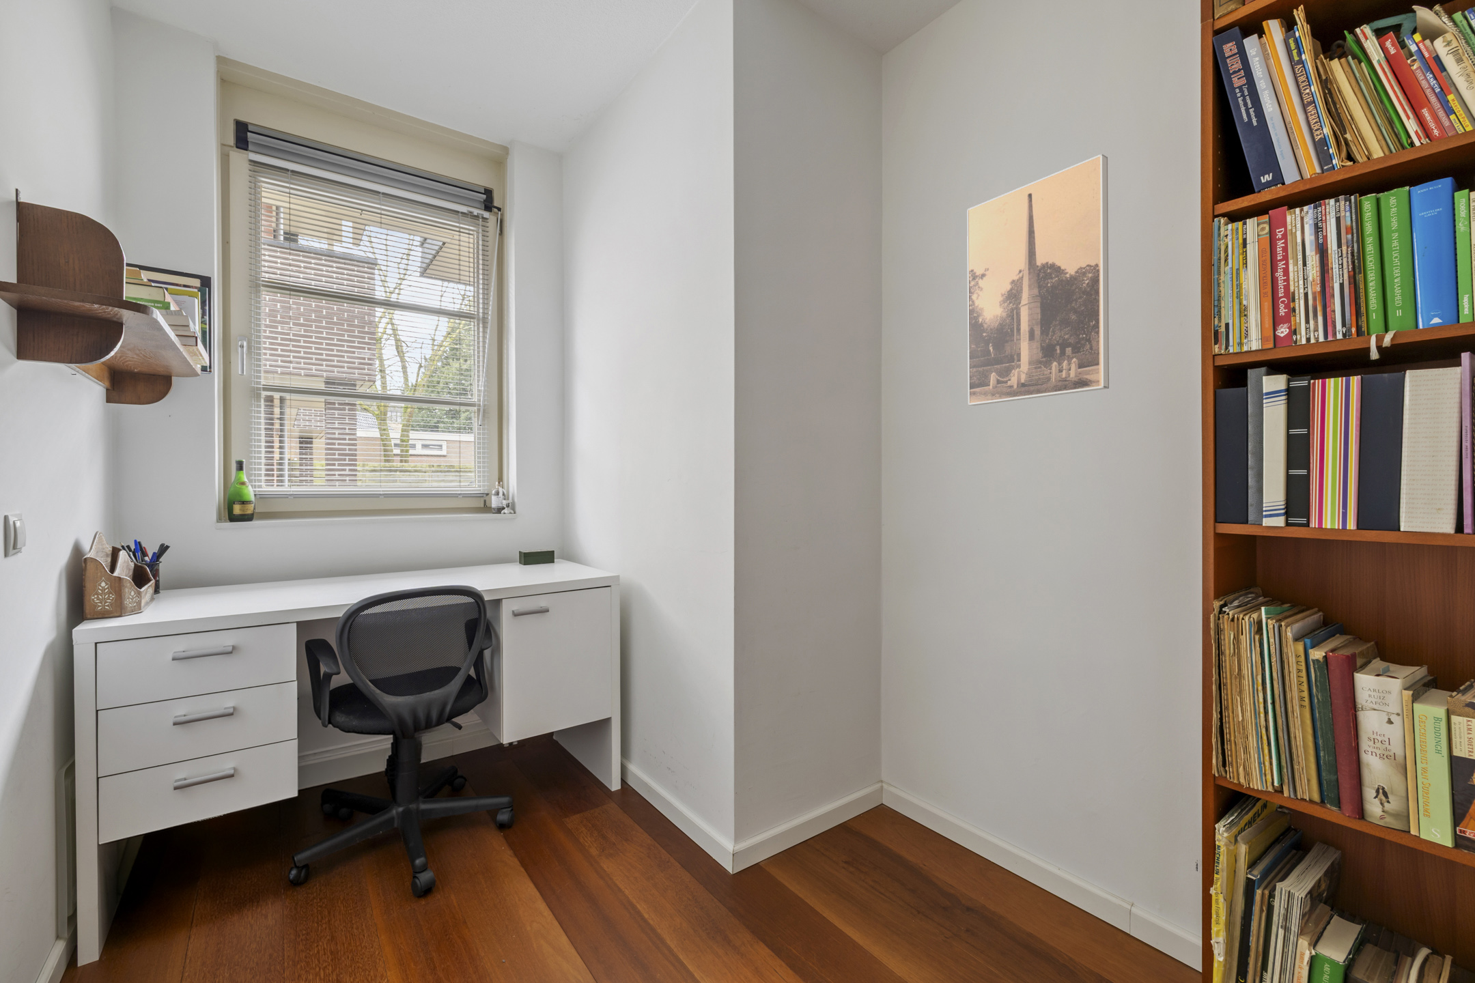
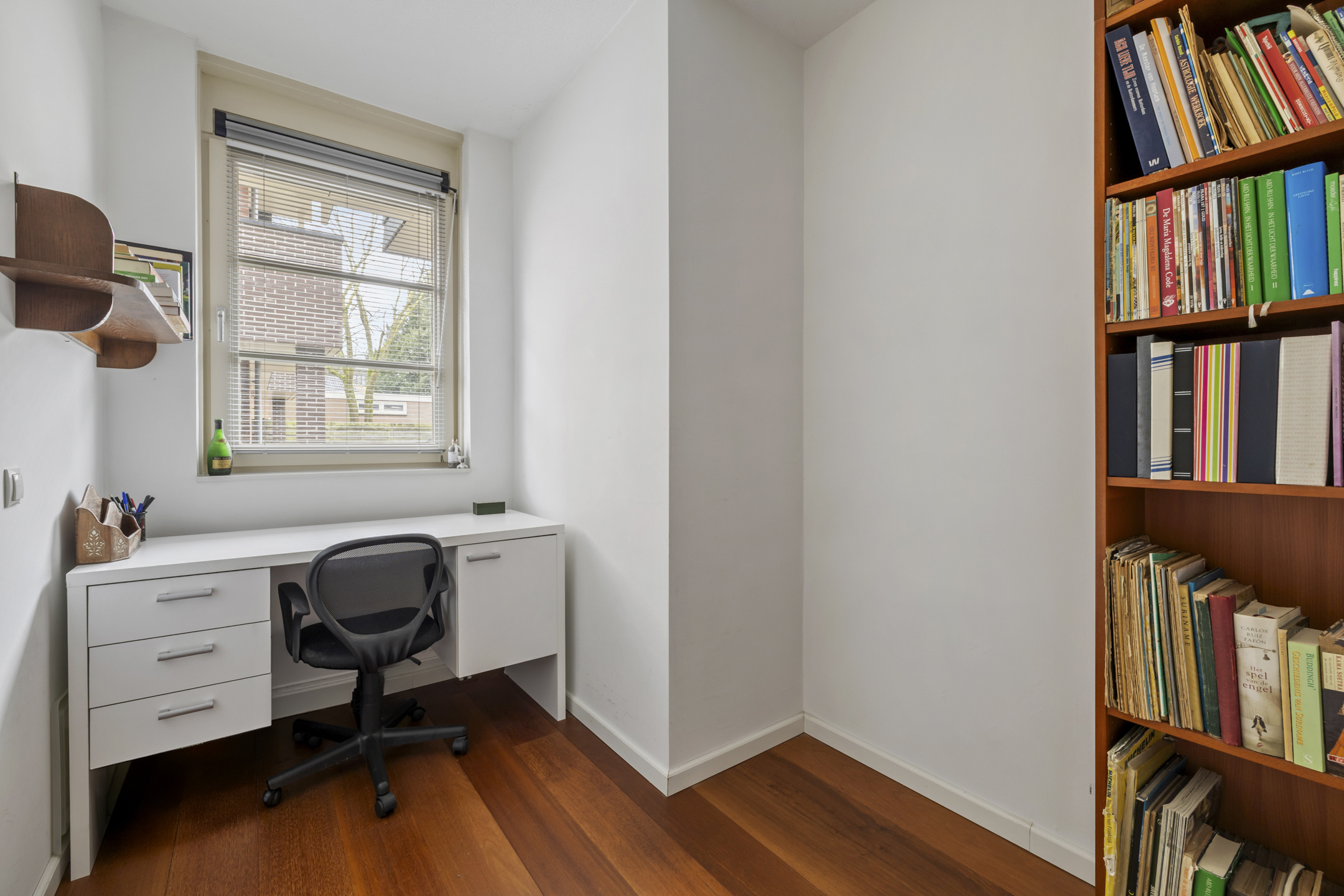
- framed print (1032, 291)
